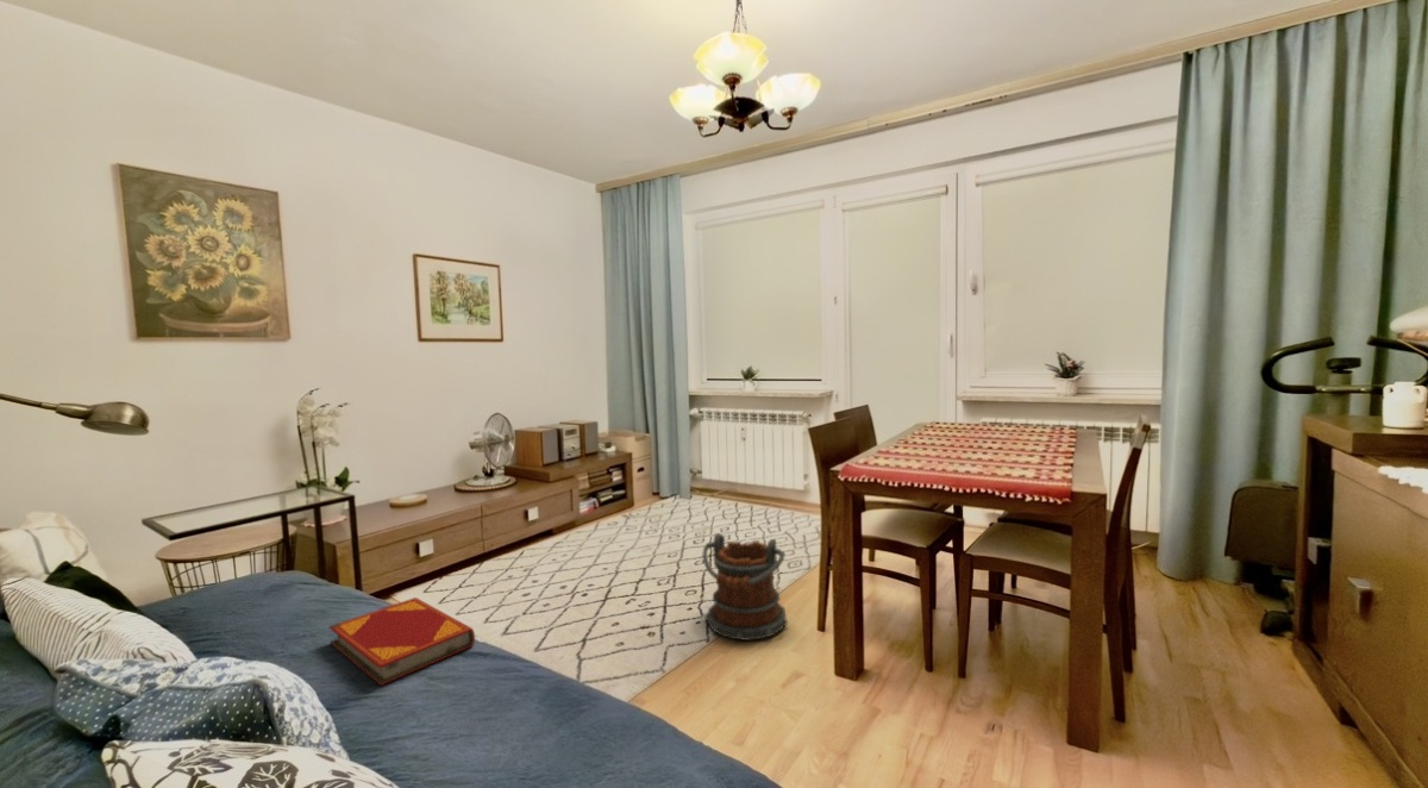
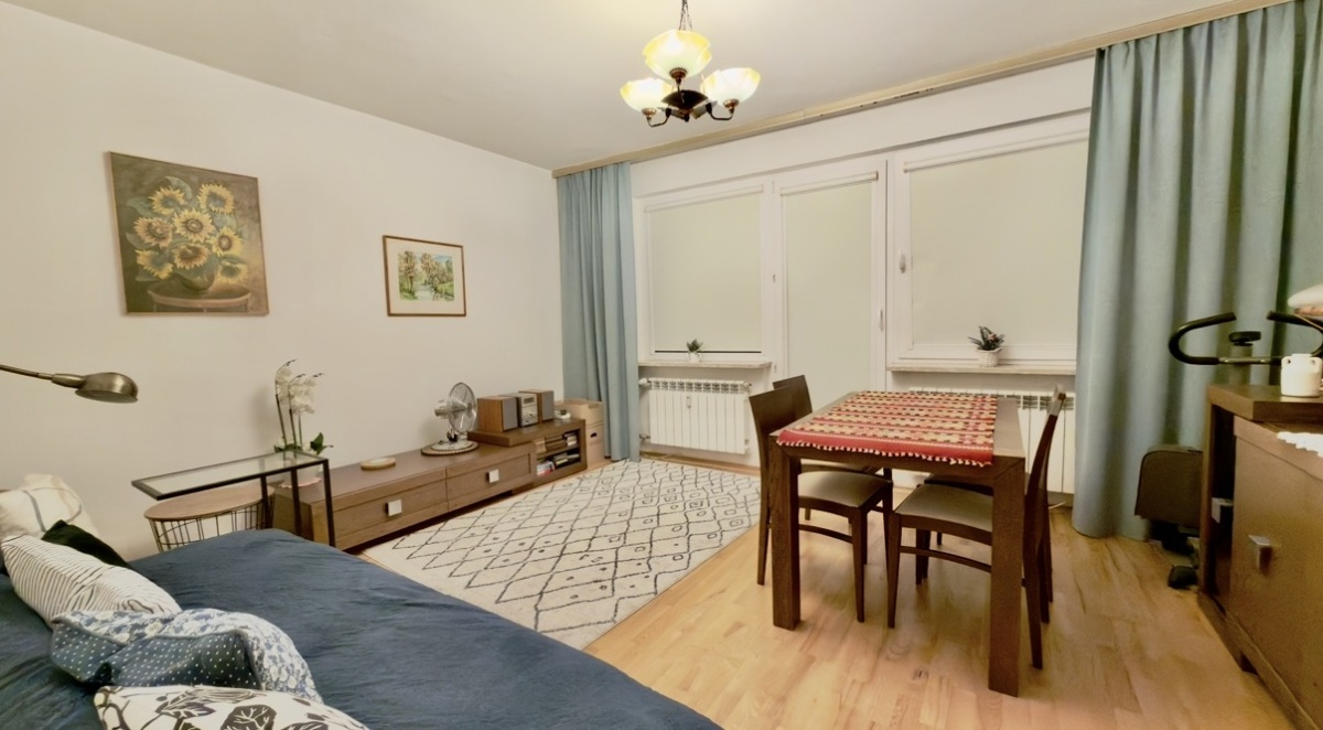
- bucket (745, 579)
- hardback book (401, 634)
